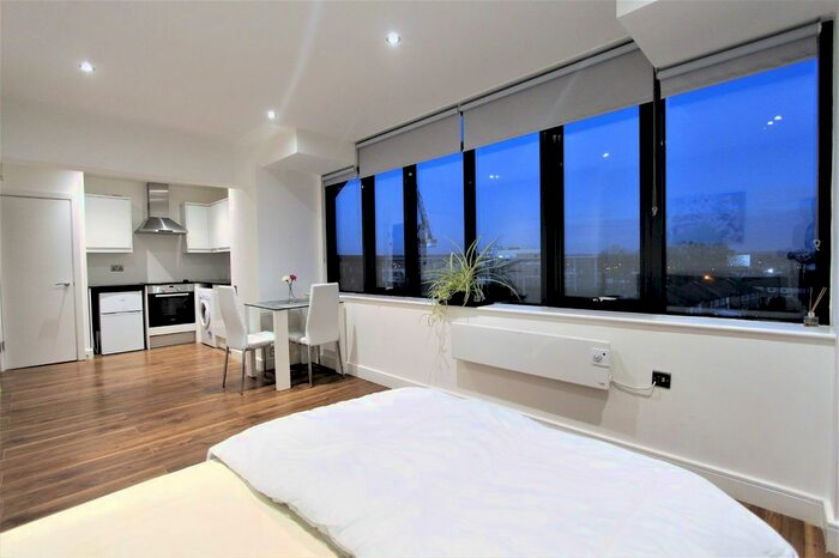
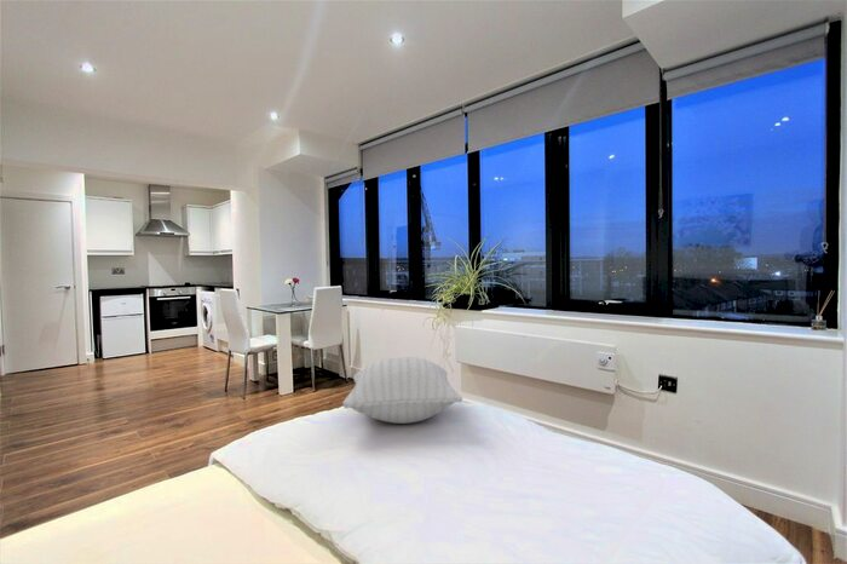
+ pillow (402, 386)
